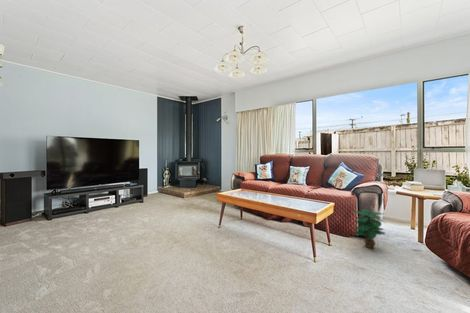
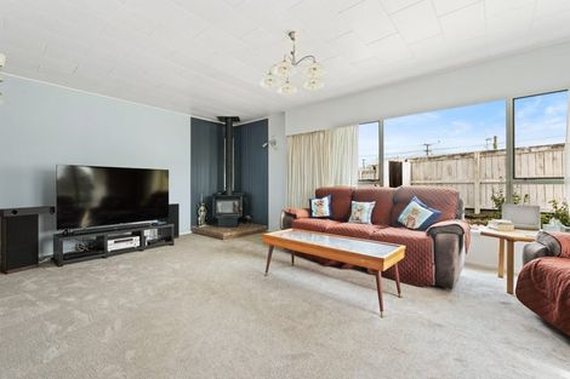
- potted plant (369, 228)
